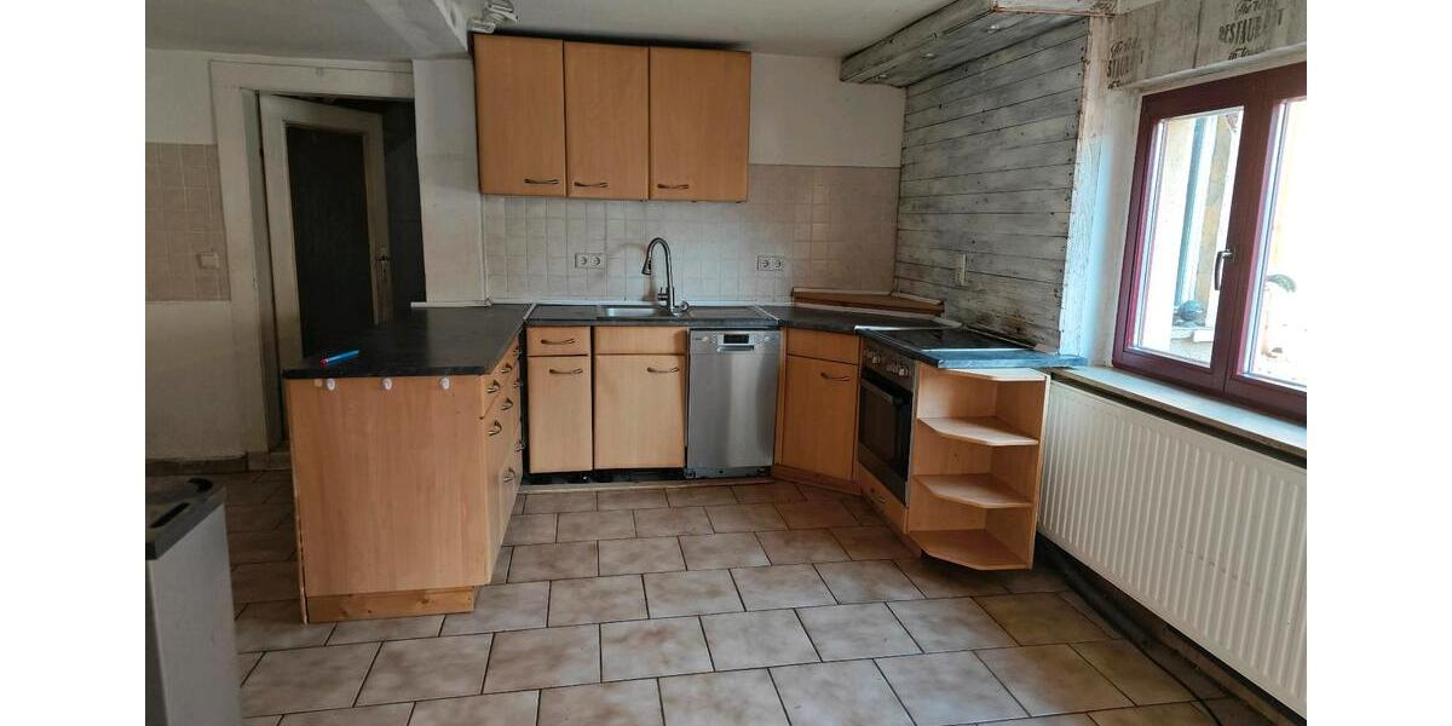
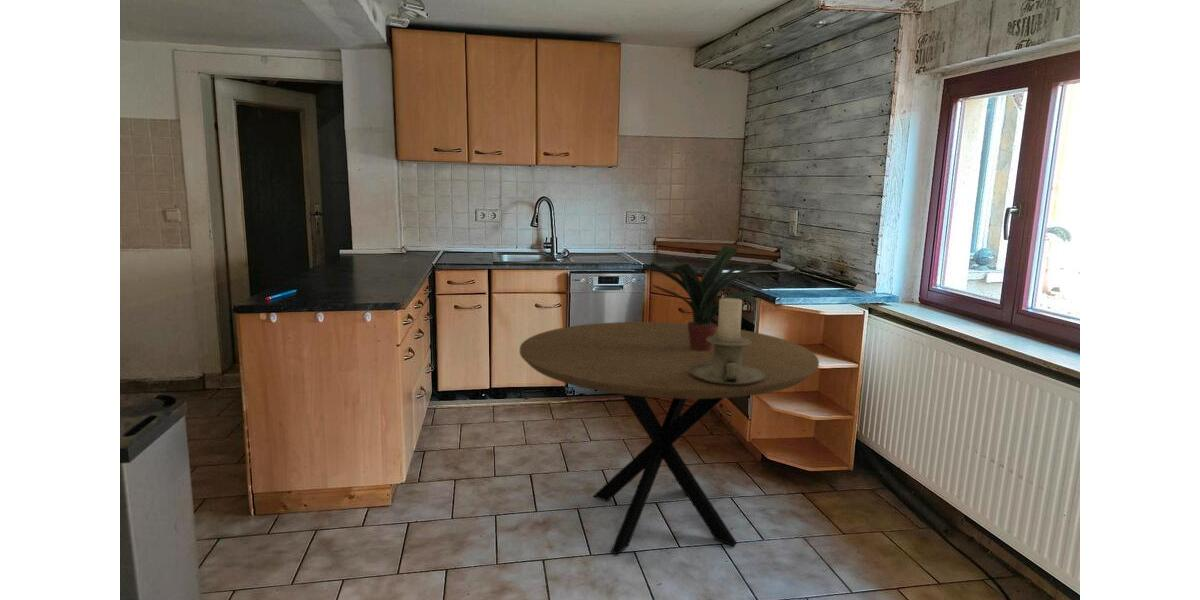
+ dining table (662, 434)
+ potted plant (696, 291)
+ candle holder (728, 337)
